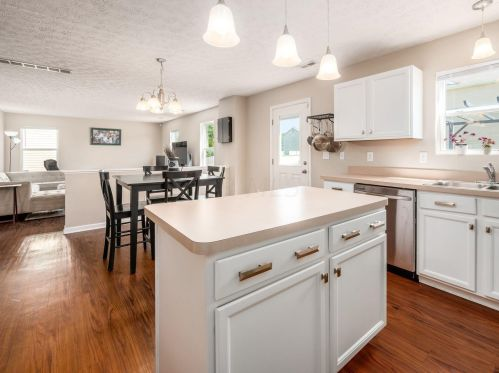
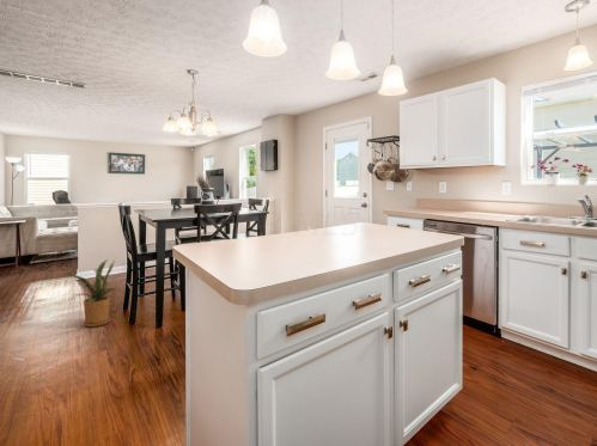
+ house plant (92, 292)
